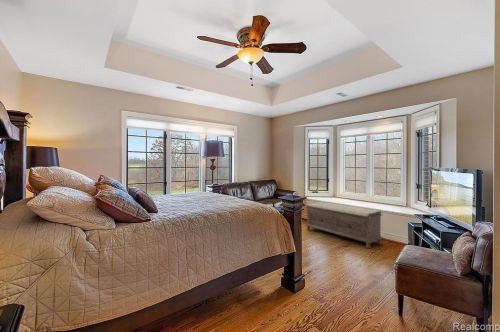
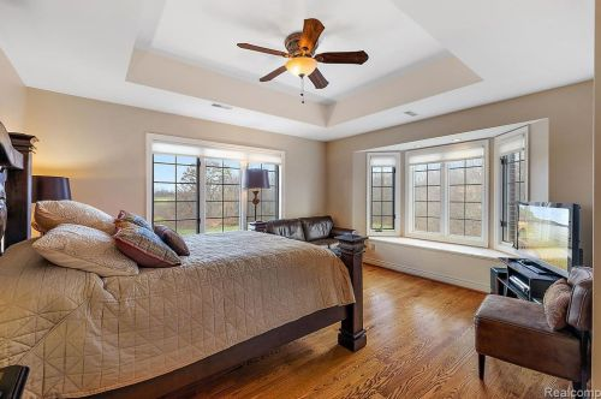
- bench (340, 221)
